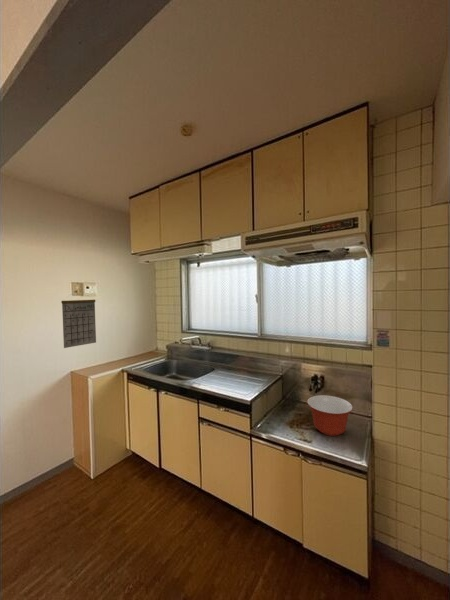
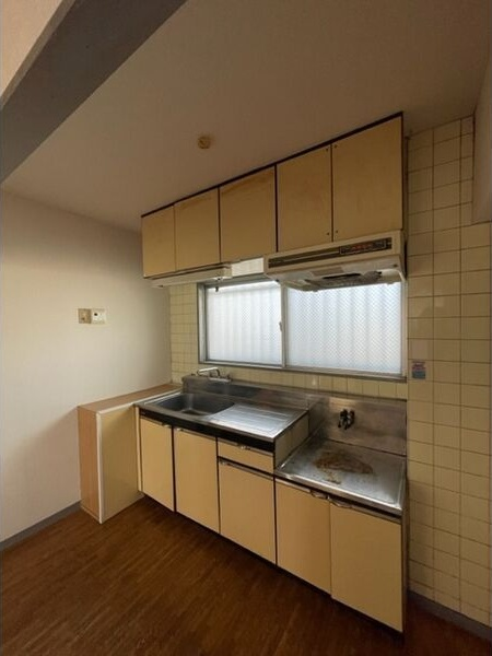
- mixing bowl (329, 416)
- calendar (79, 317)
